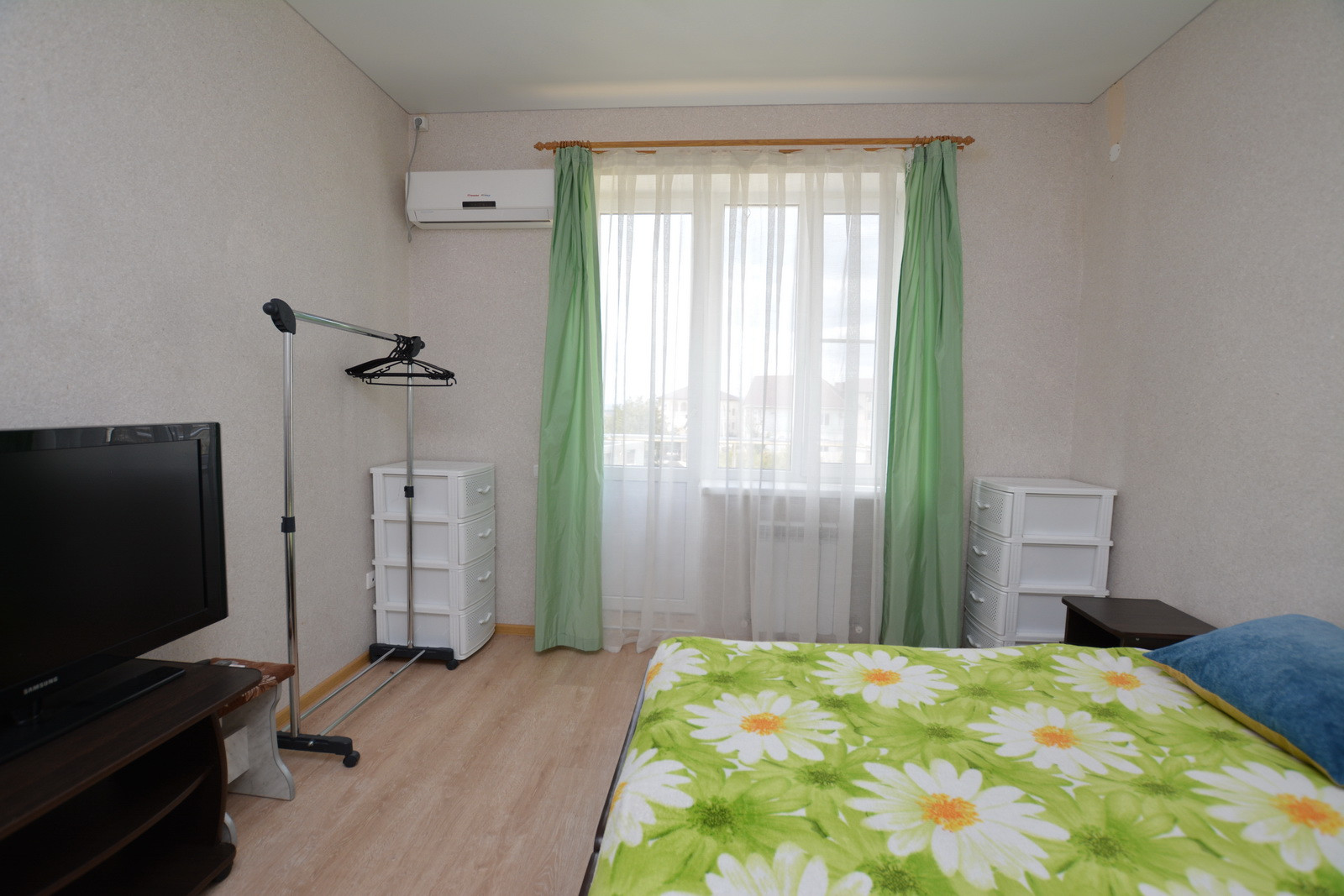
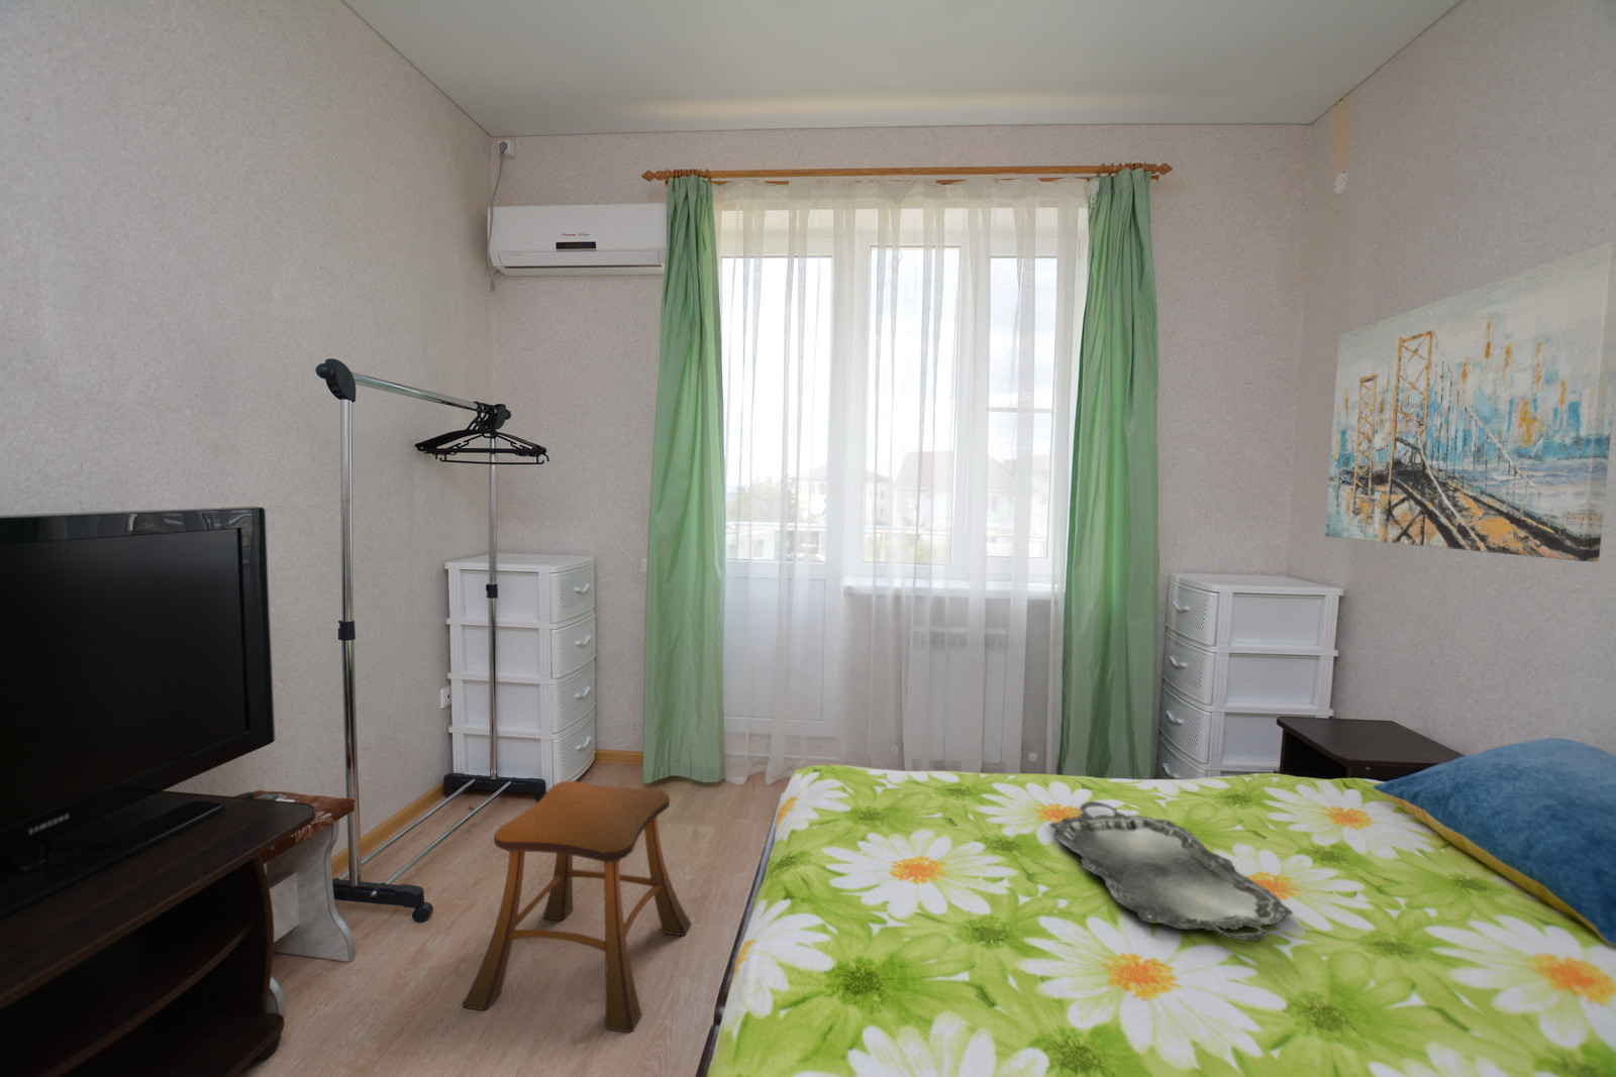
+ serving tray (1157, 864)
+ wall art (1440, 423)
+ stool (587, 877)
